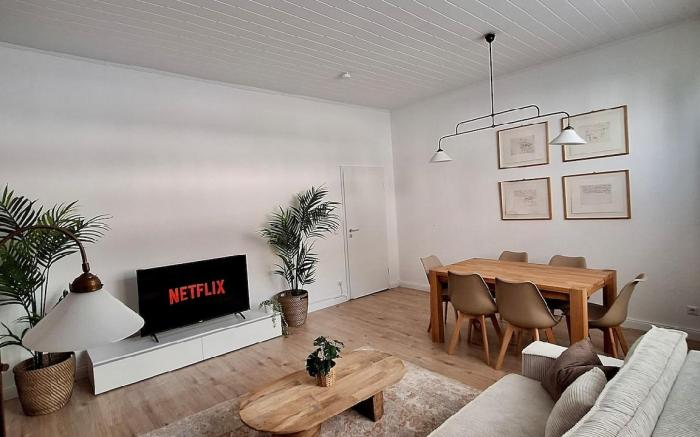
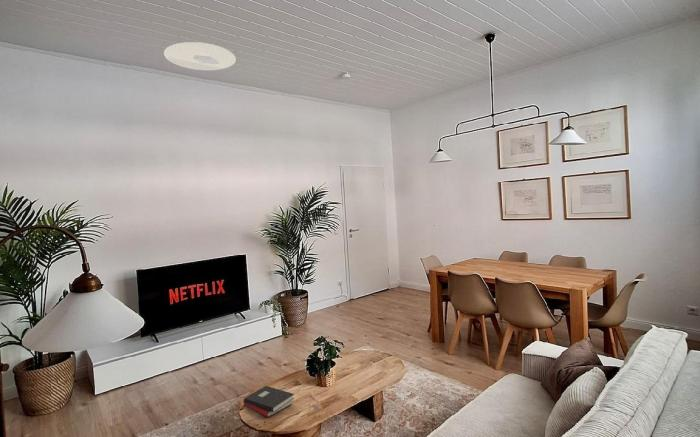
+ ceiling light (200, 54)
+ hardback book (269, 400)
